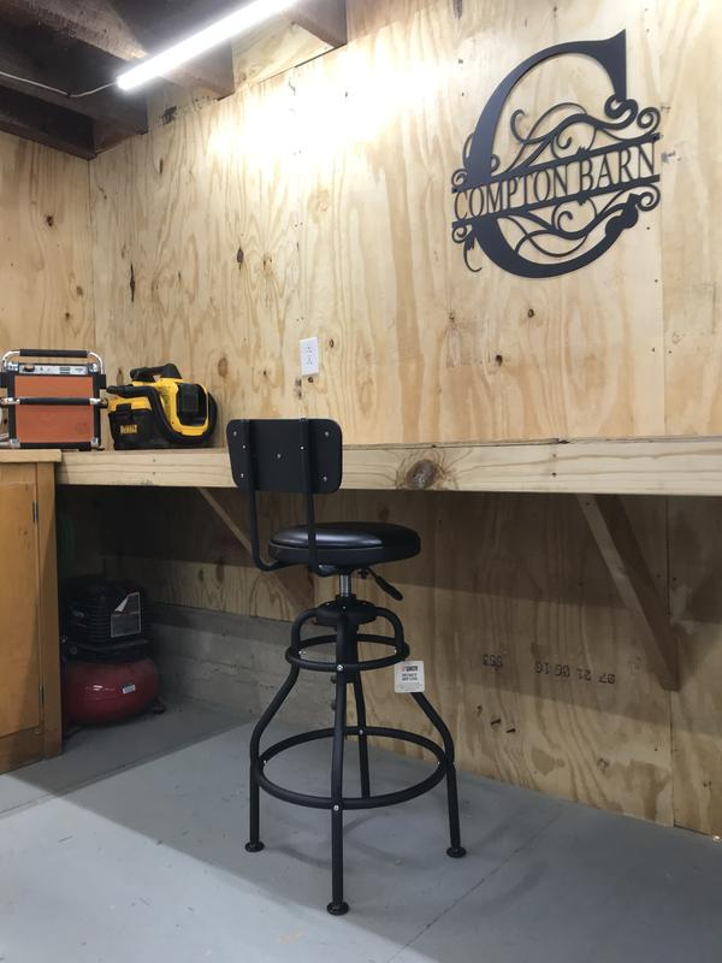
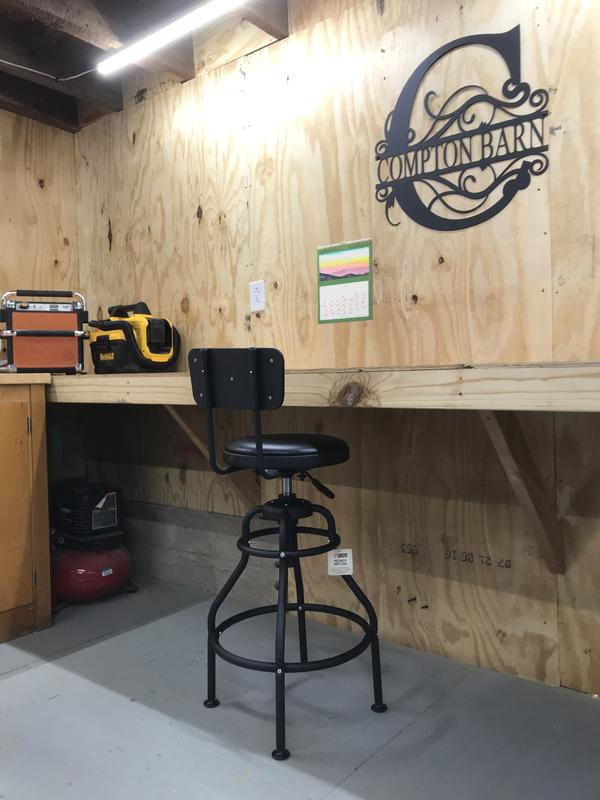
+ calendar (344, 281)
